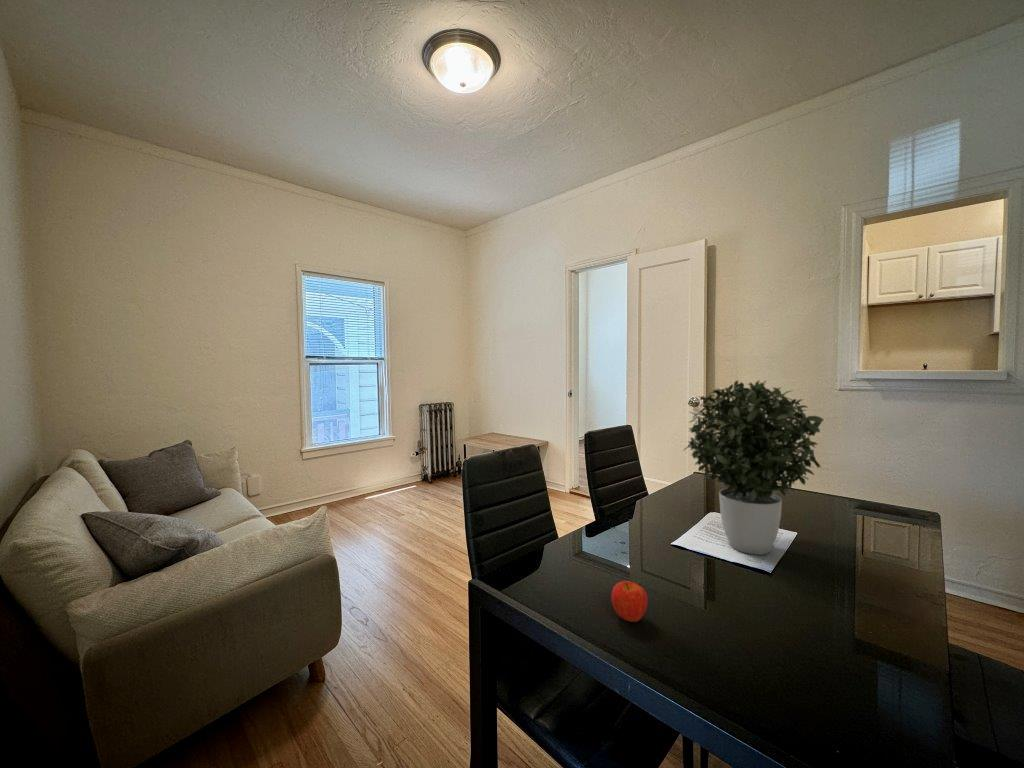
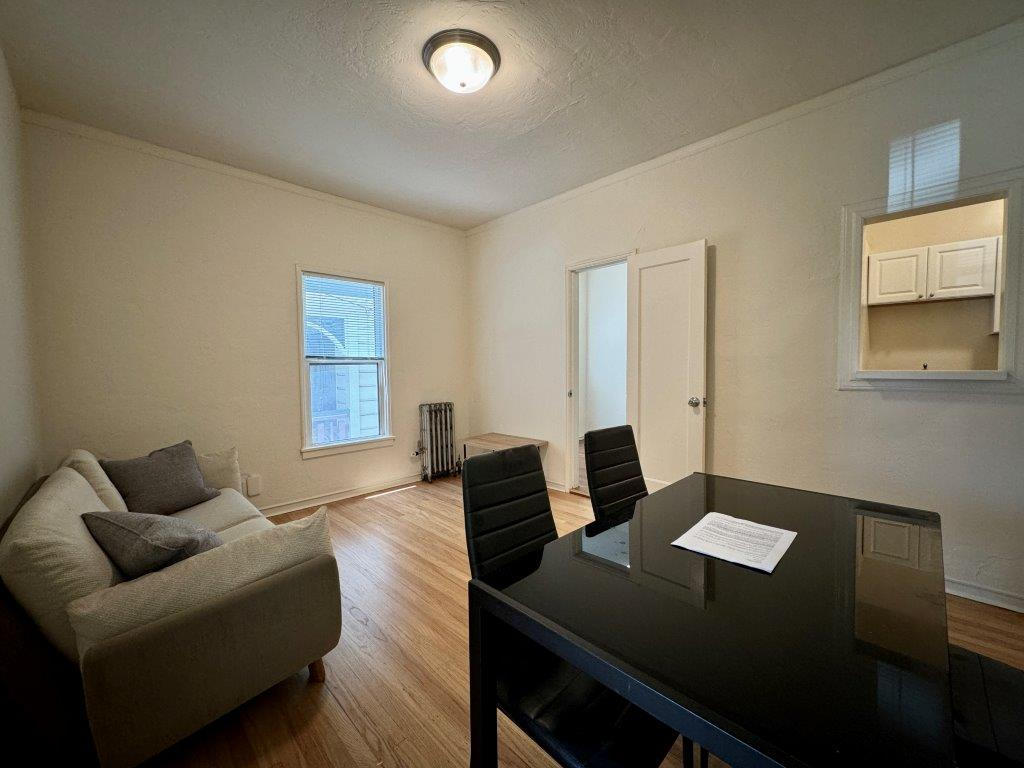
- potted plant (750, 463)
- fruit (629, 600)
